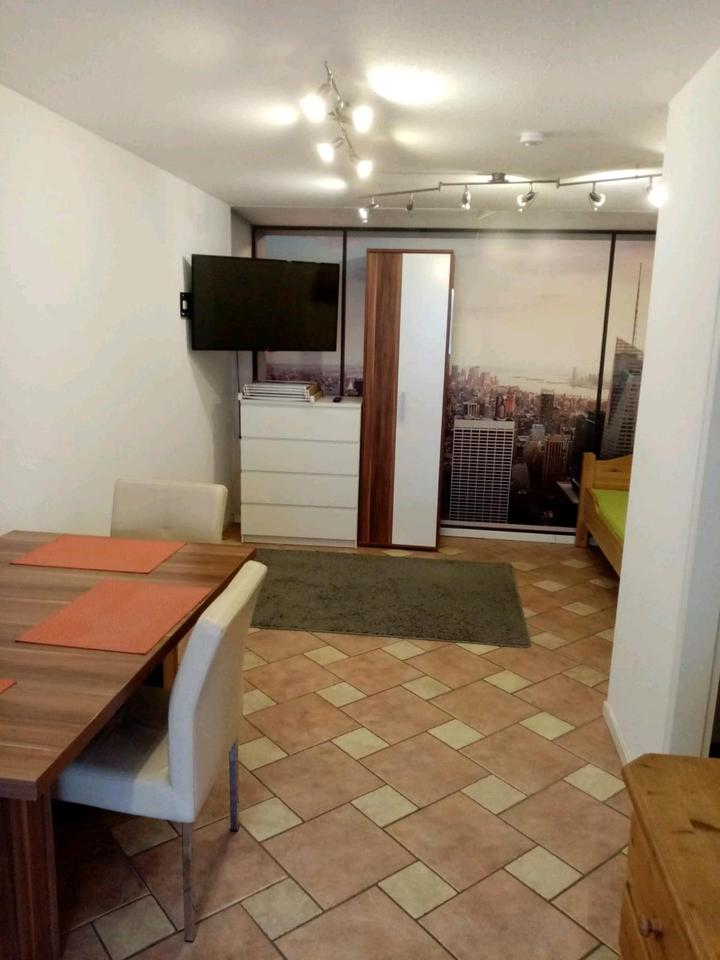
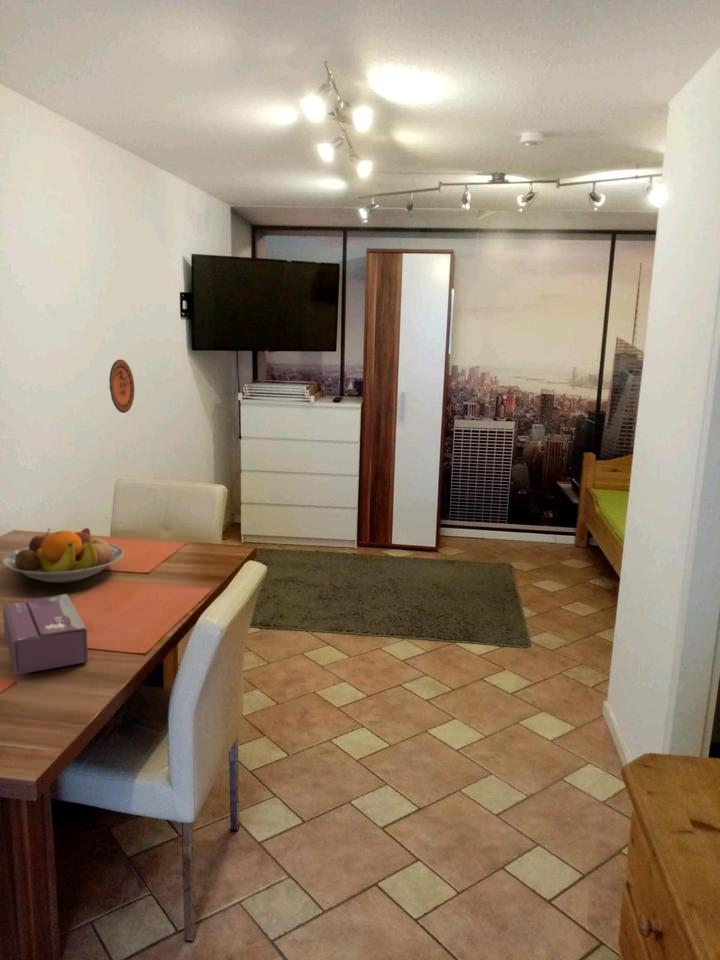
+ fruit bowl (64, 551)
+ decorative plate (121, 386)
+ tissue box (43, 631)
